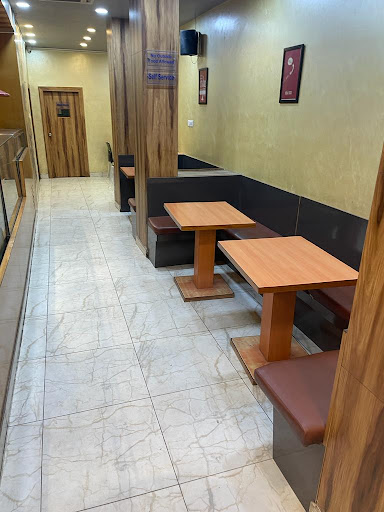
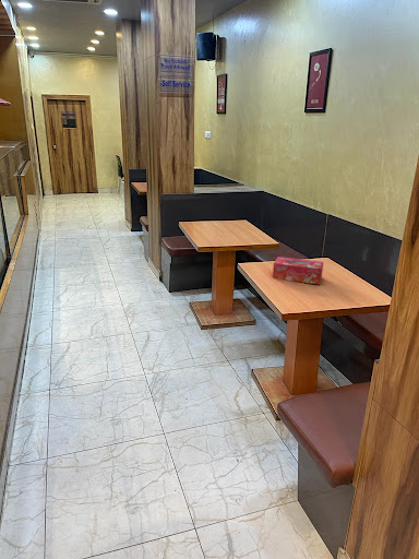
+ tissue box (298, 270)
